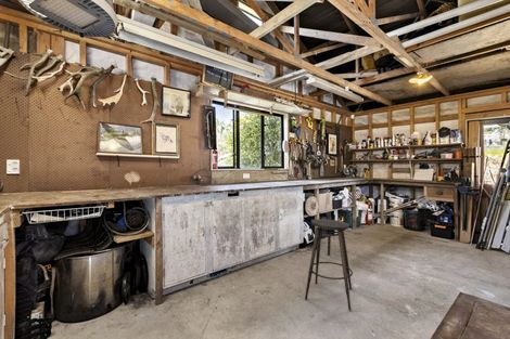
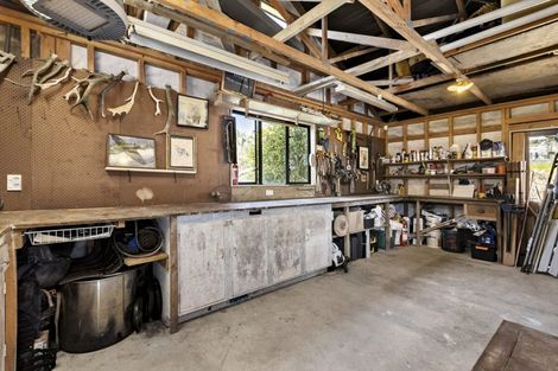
- stool (330, 255)
